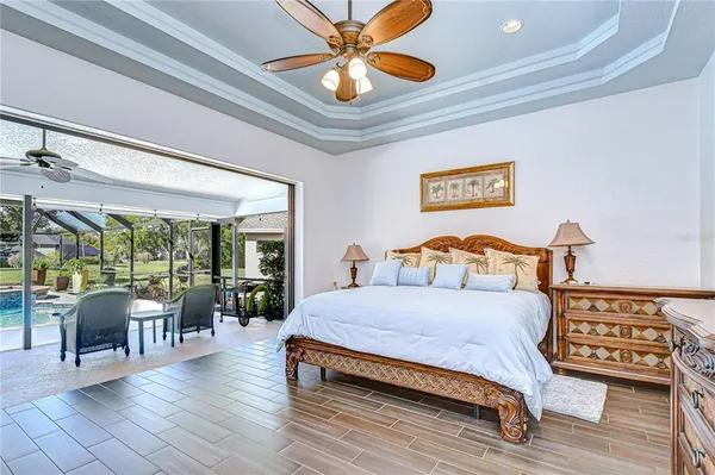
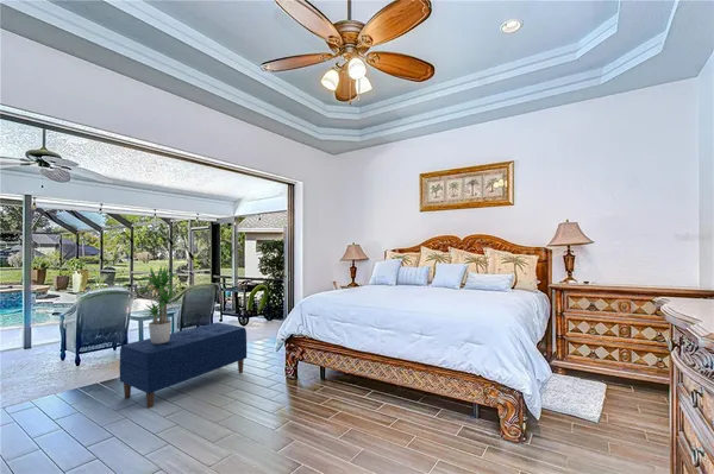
+ potted plant (163, 303)
+ bench (188, 360)
